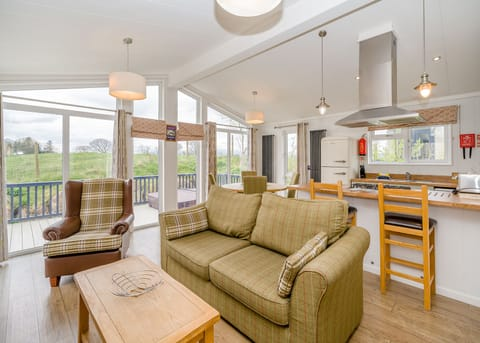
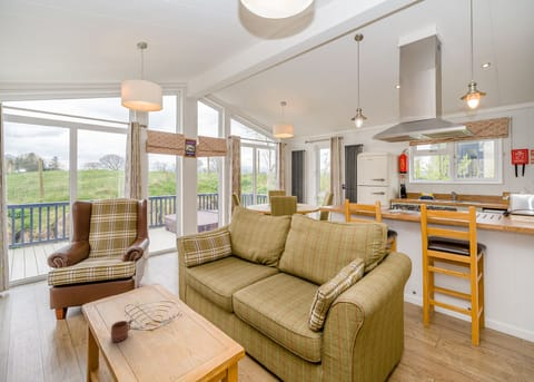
+ mug (123, 329)
